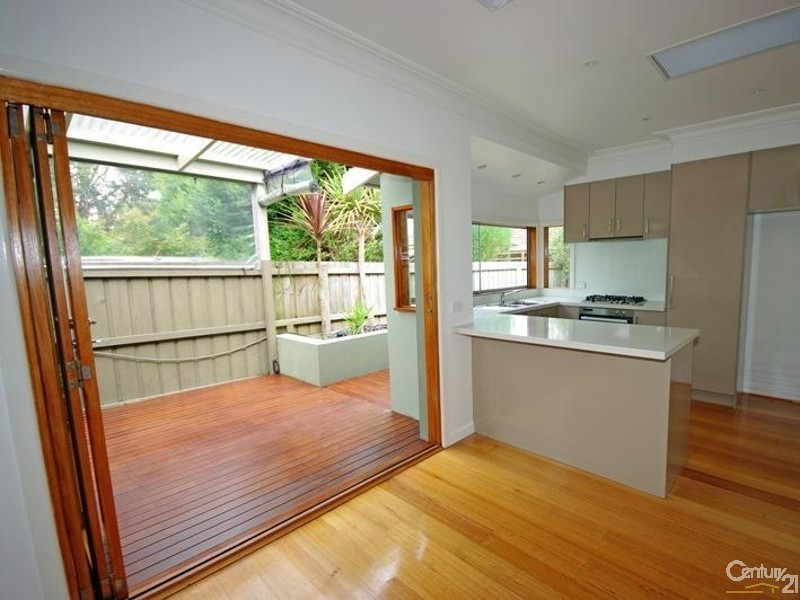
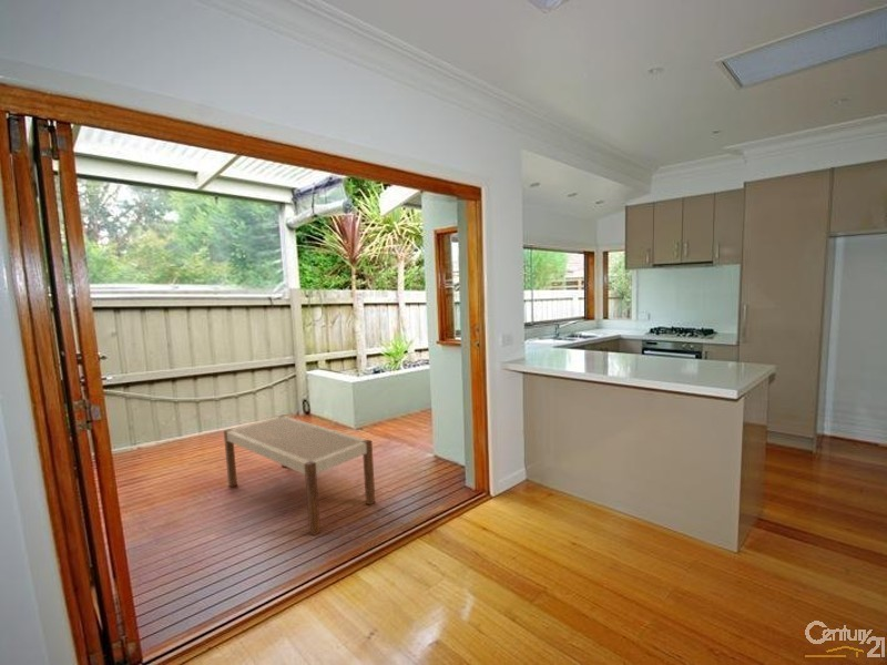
+ bench (295, 464)
